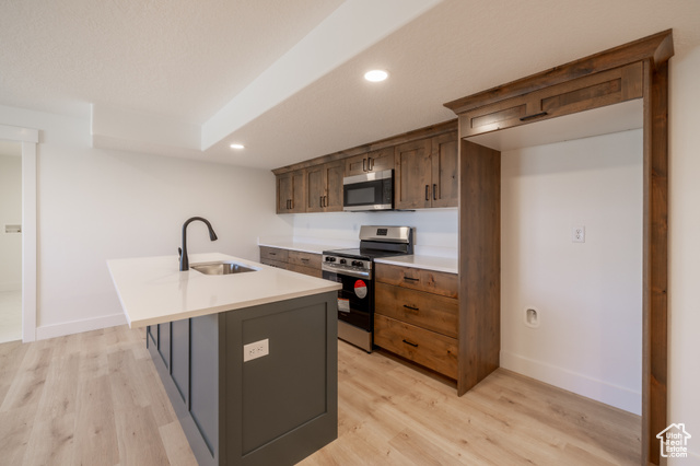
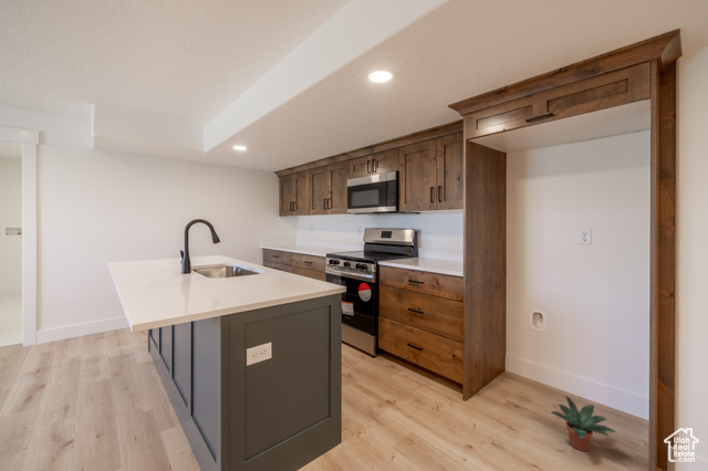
+ potted plant (579, 423)
